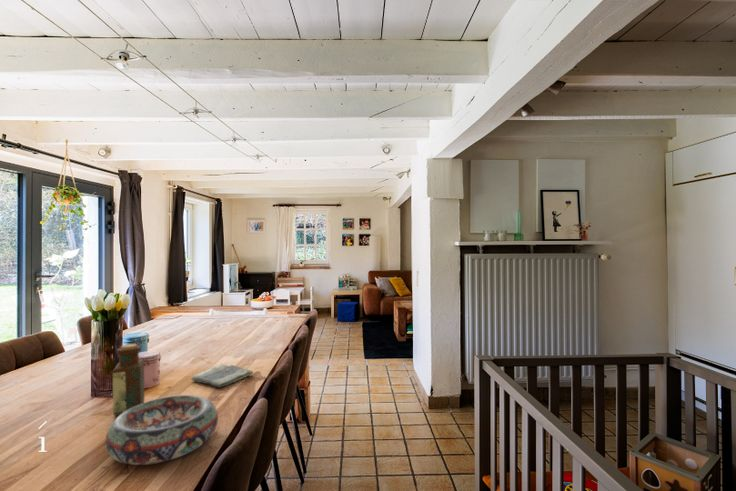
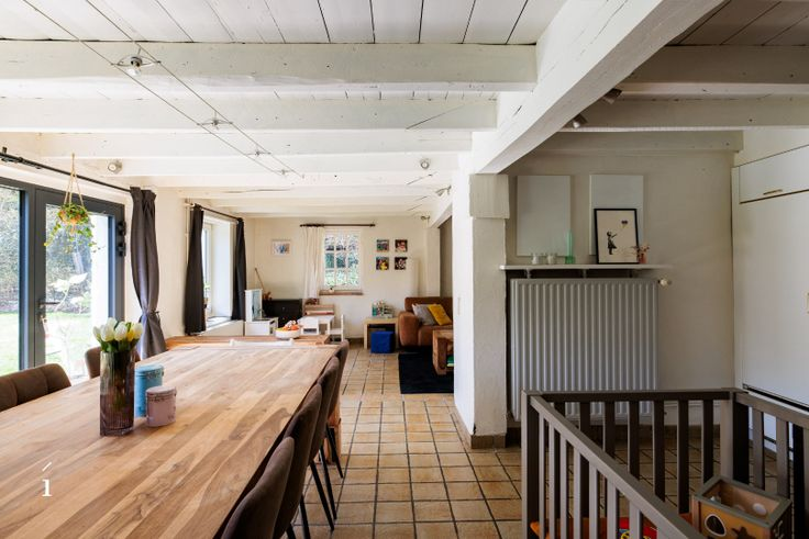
- decorative bowl (165, 427)
- bottle (129, 377)
- dish towel (223, 374)
